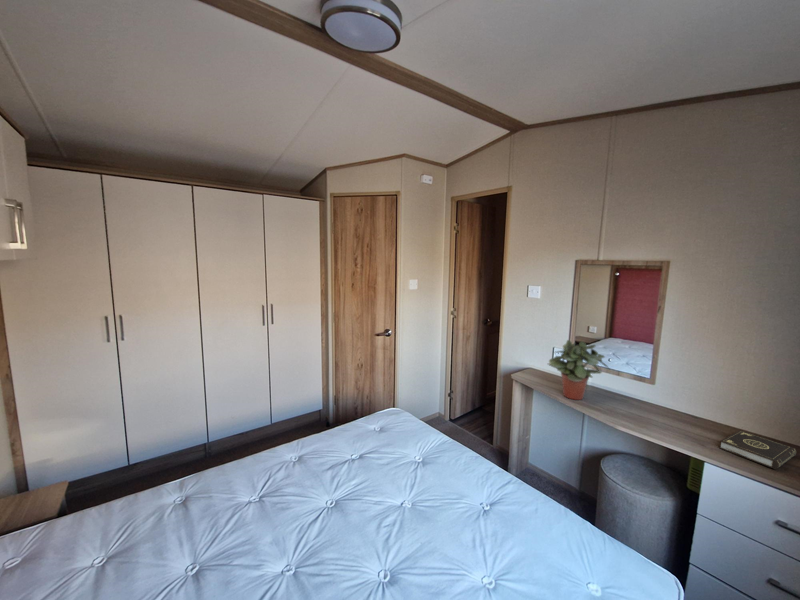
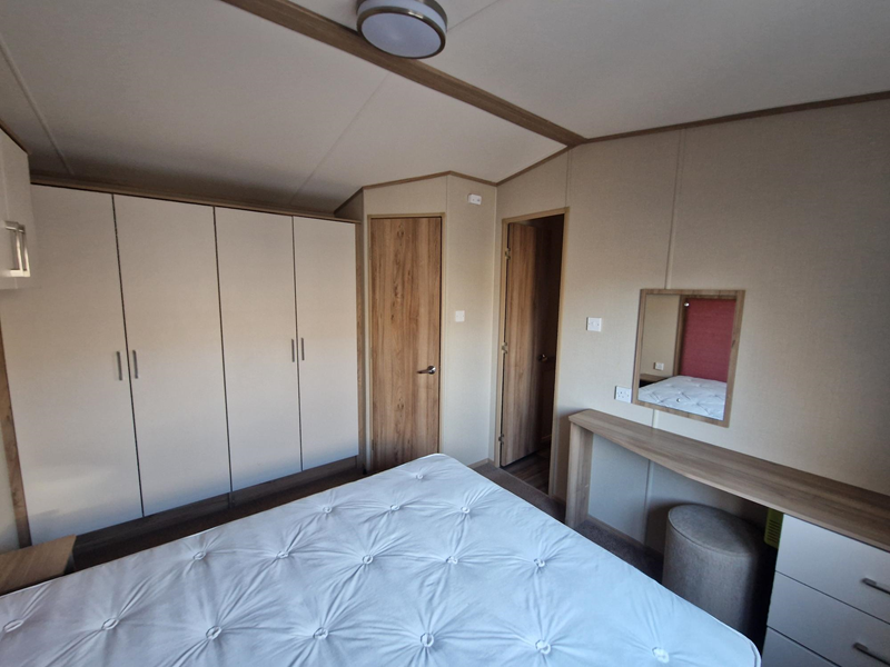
- book (757, 448)
- potted plant (575, 368)
